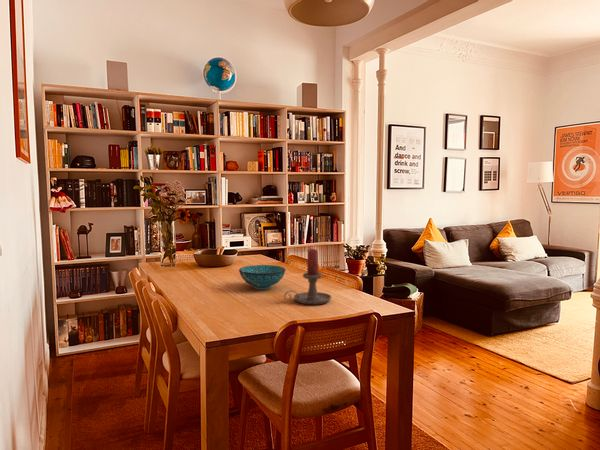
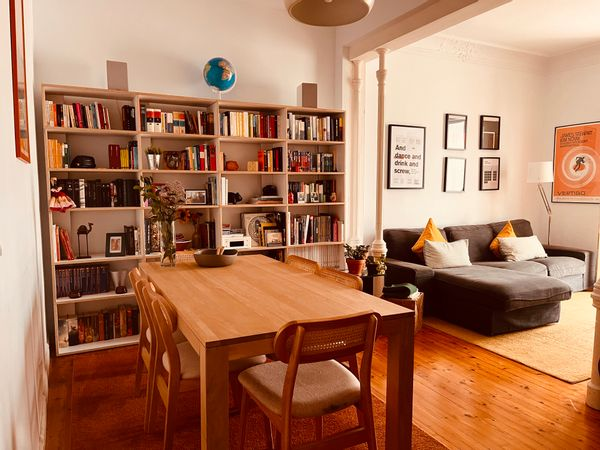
- decorative bowl (262, 278)
- candle holder (307, 275)
